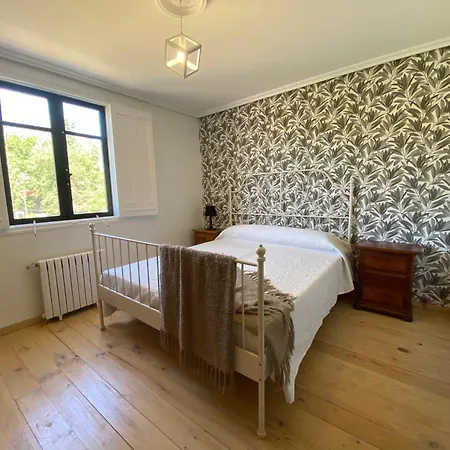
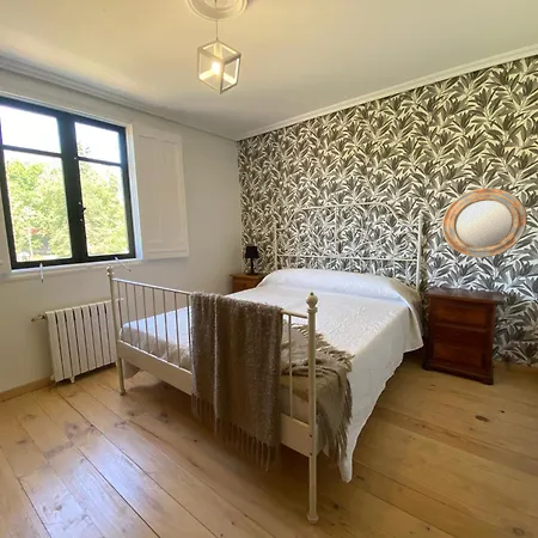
+ home mirror (481, 222)
